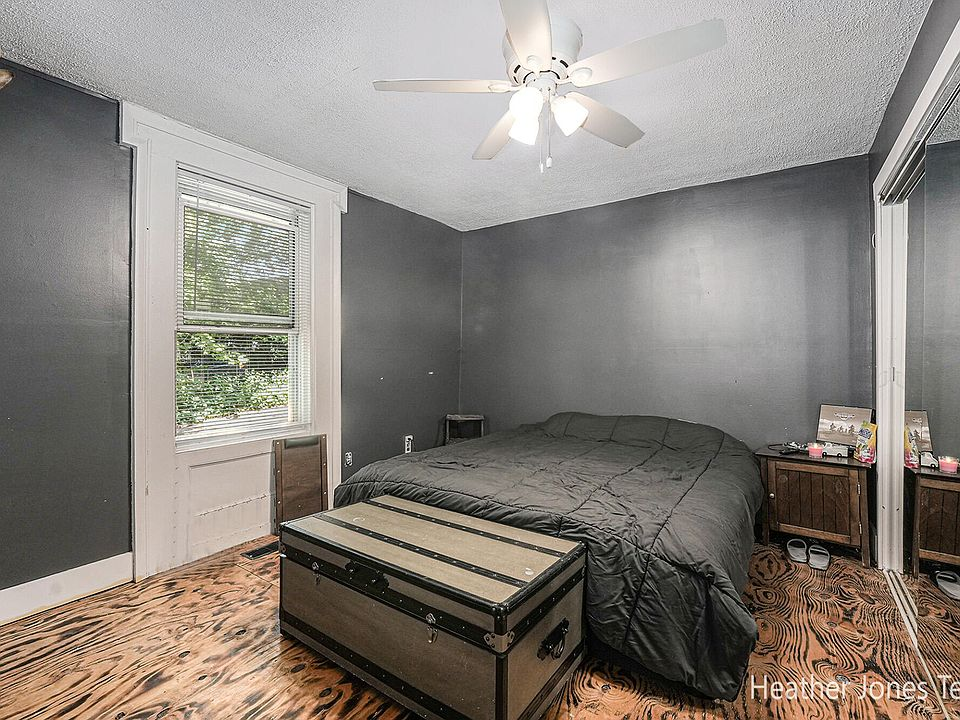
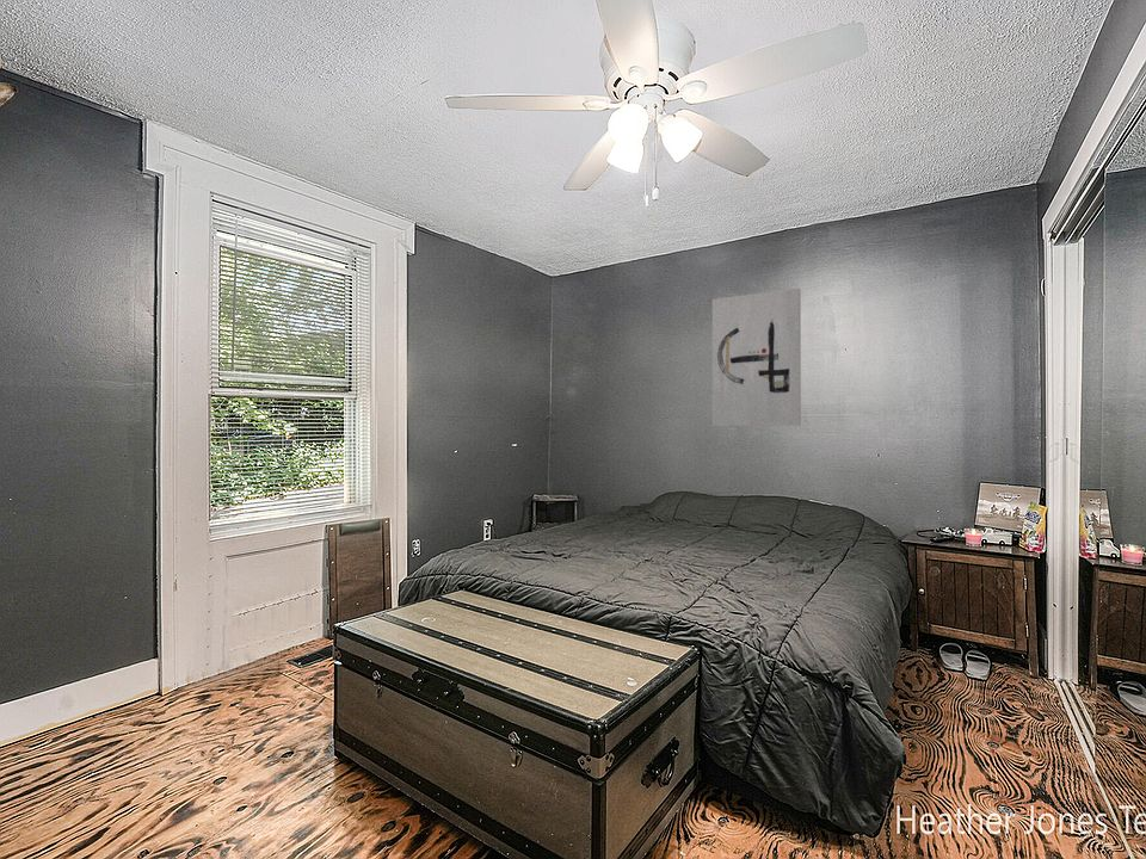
+ wall art (754, 359)
